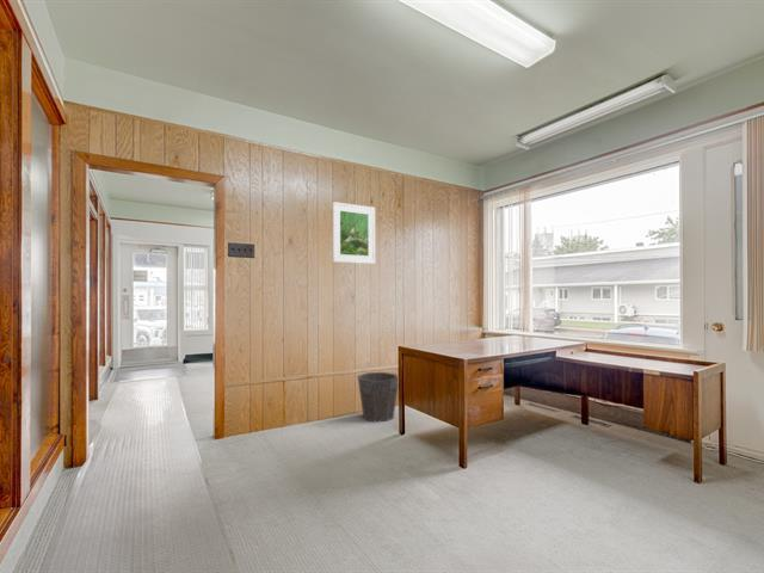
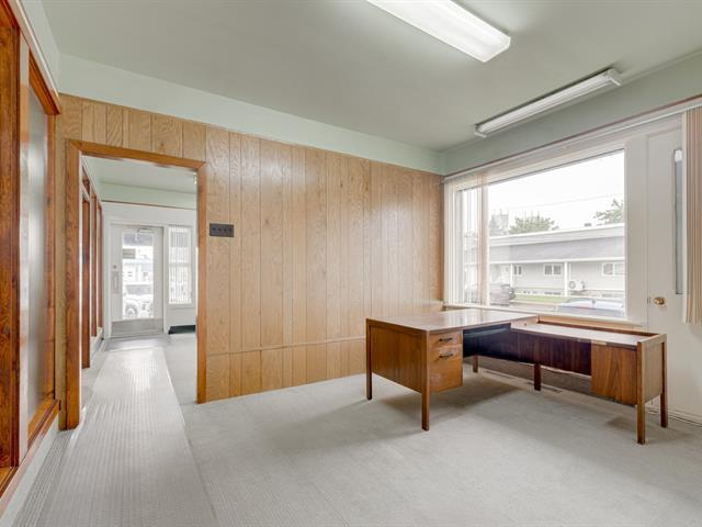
- waste bin (377, 396)
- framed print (353, 233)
